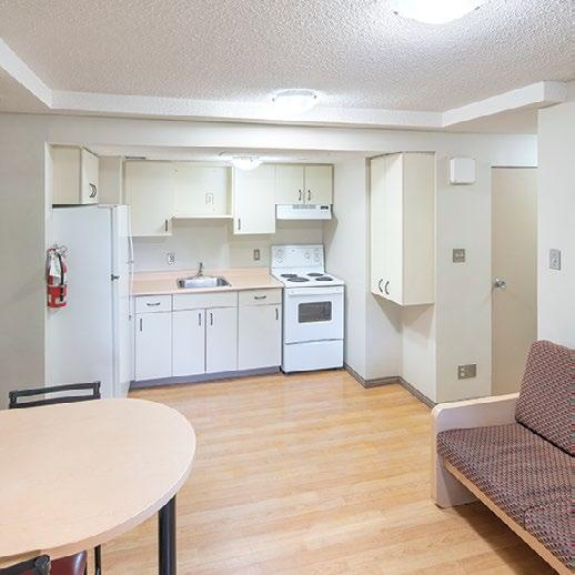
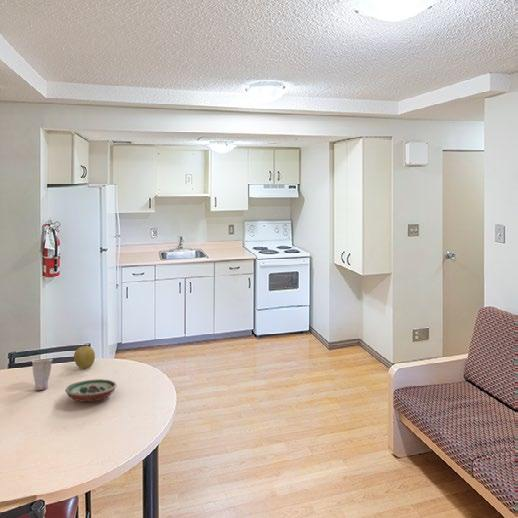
+ fruit (84, 357)
+ cup (42, 373)
+ decorative bowl (91, 392)
